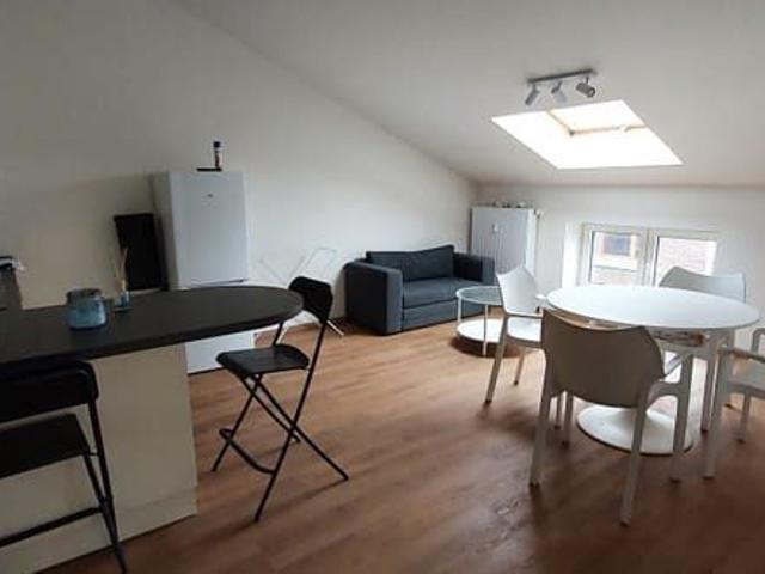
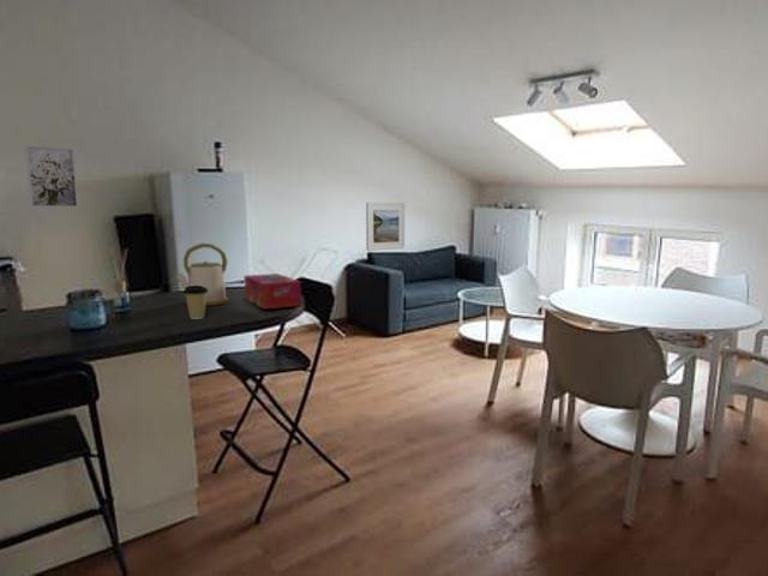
+ coffee cup (196, 301)
+ tissue box (271, 289)
+ kettle (202, 272)
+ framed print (385, 226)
+ wall art (52, 176)
